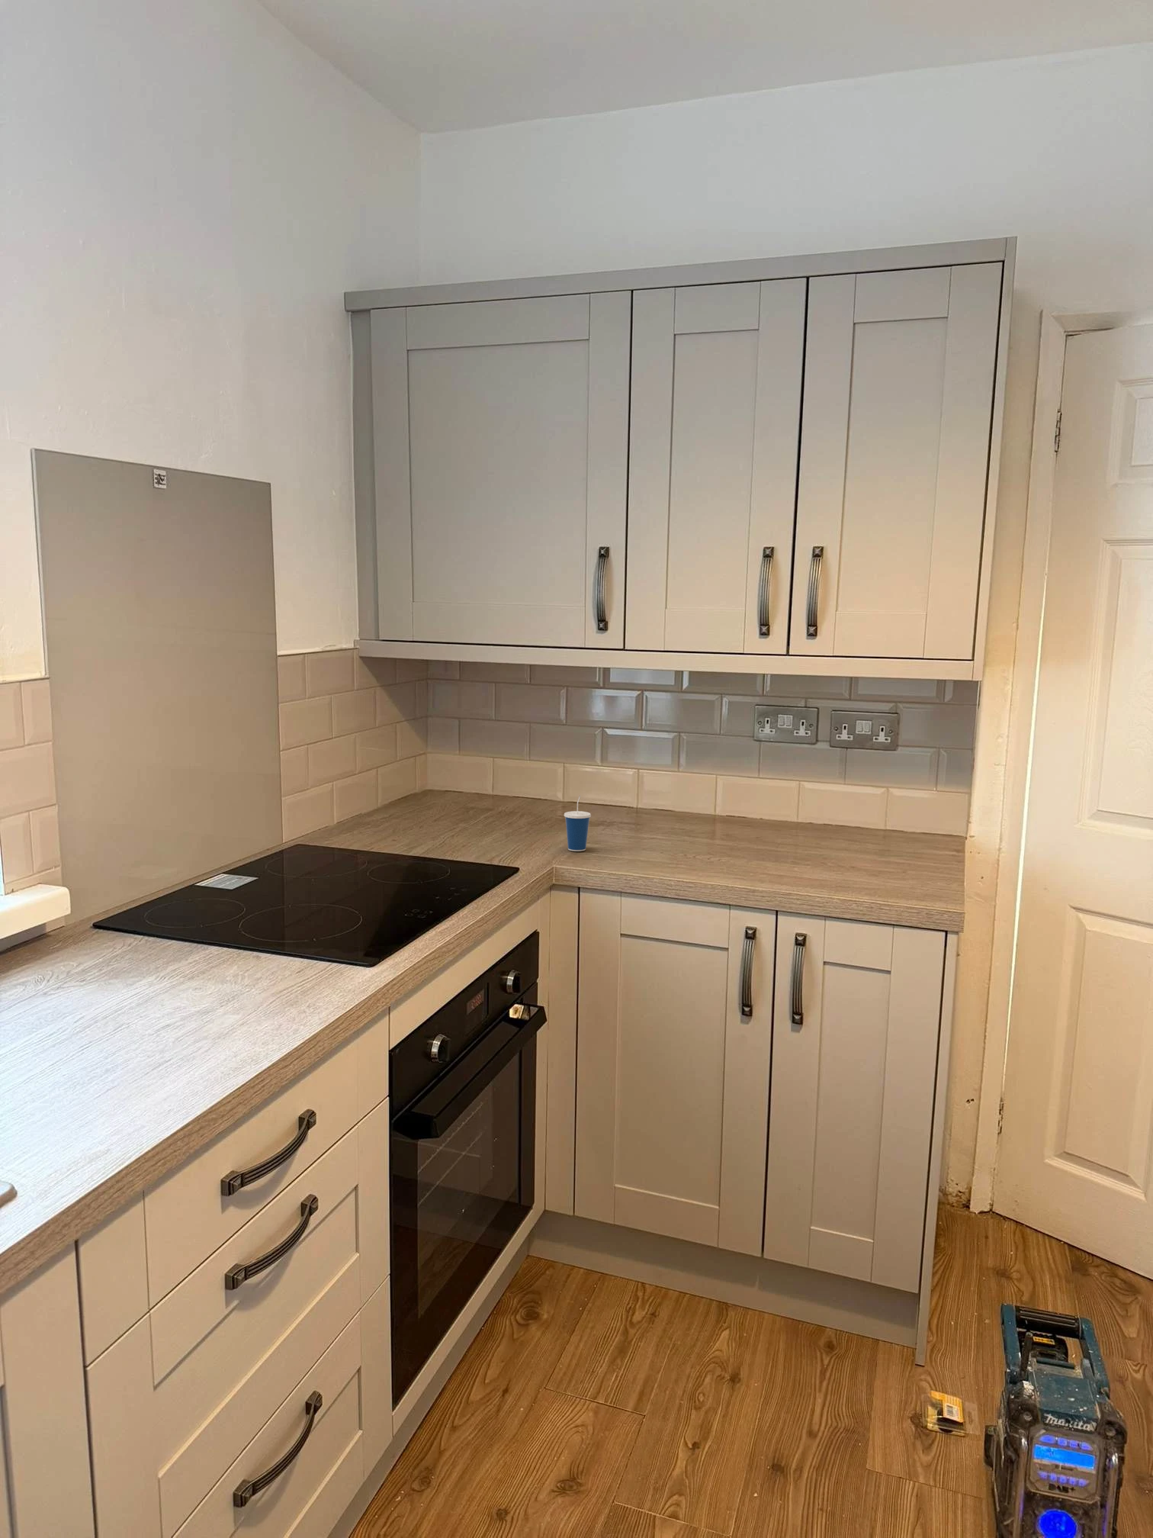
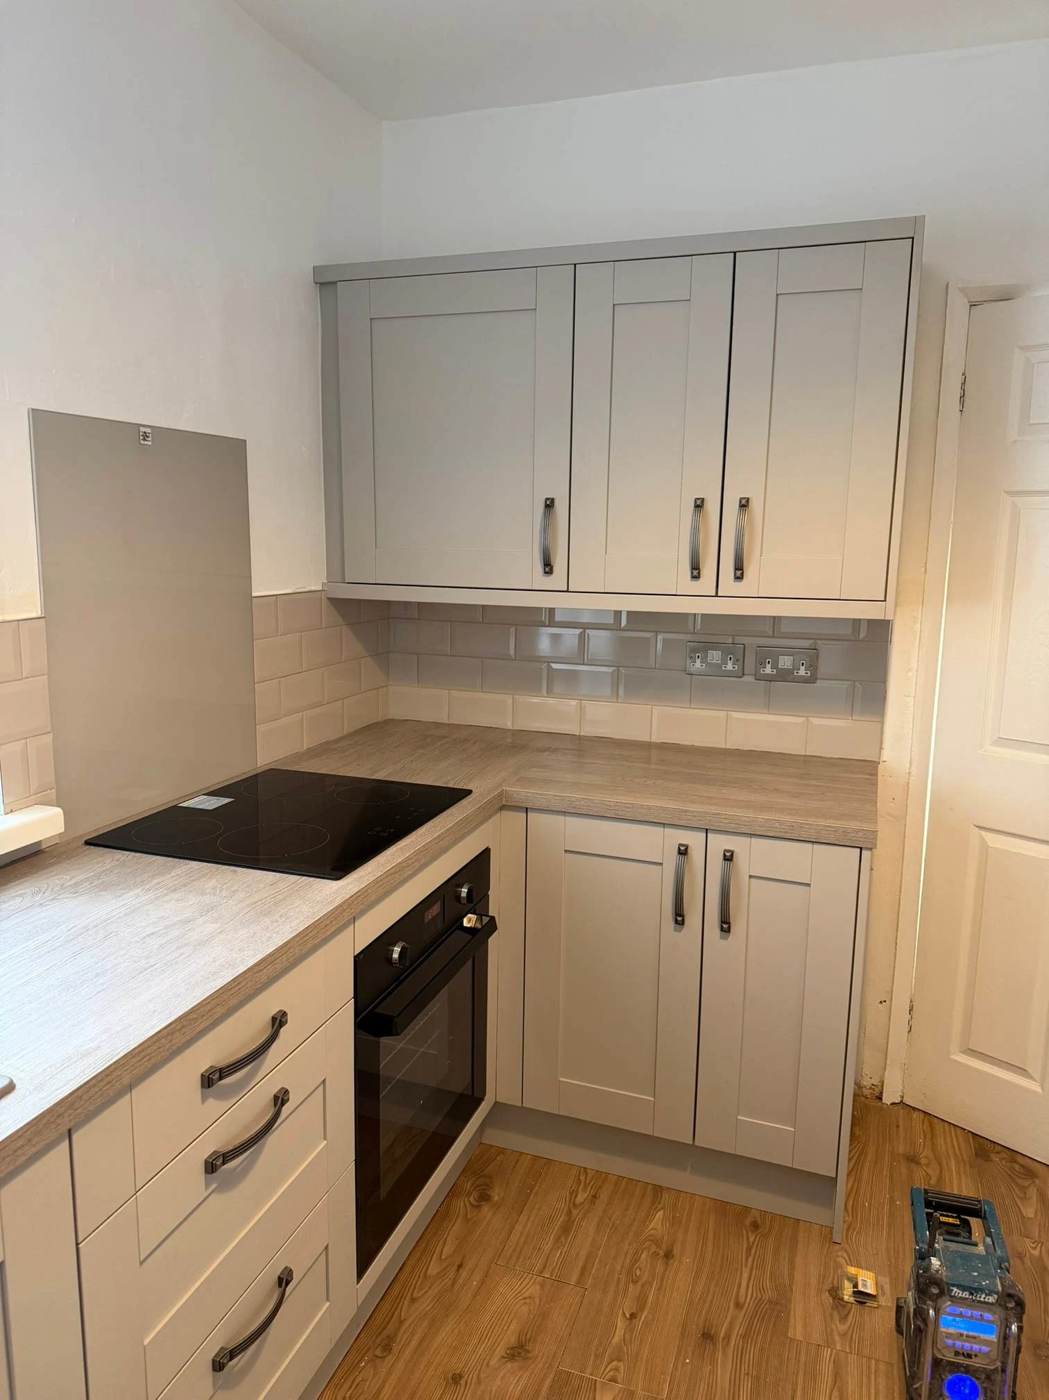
- cup (578, 821)
